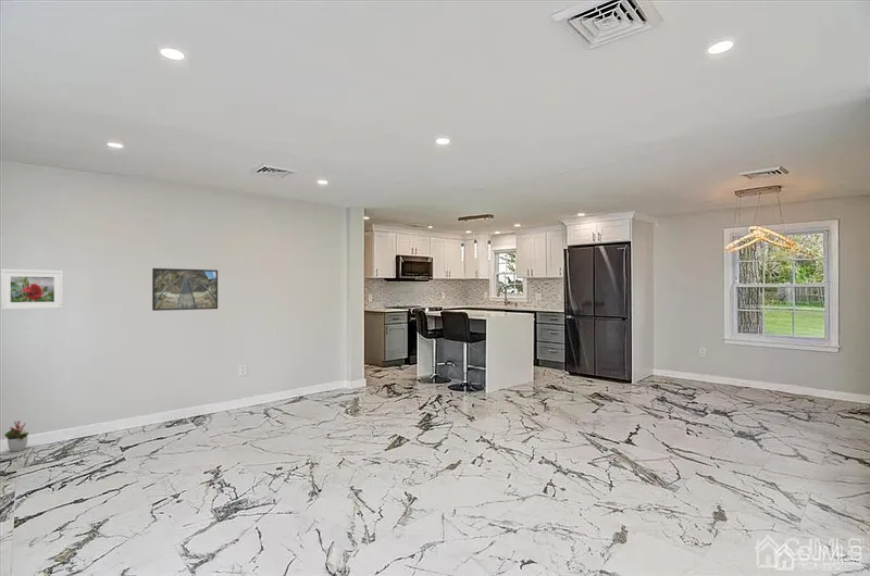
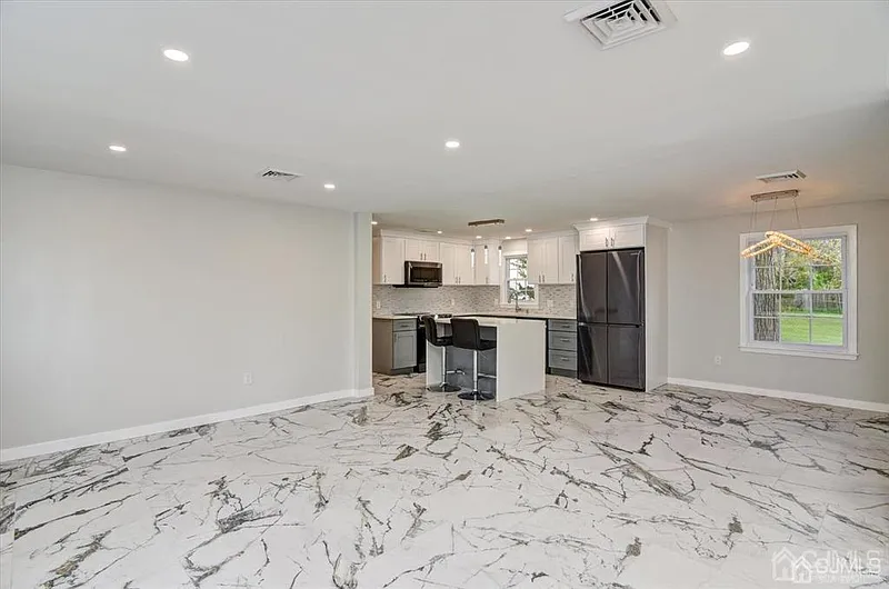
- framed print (33, 289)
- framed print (186, 289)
- decorative plant (16, 435)
